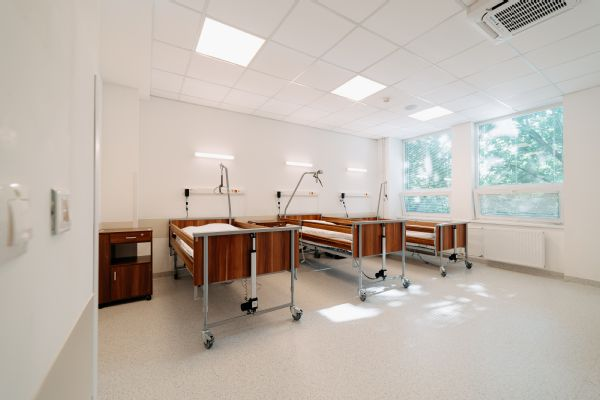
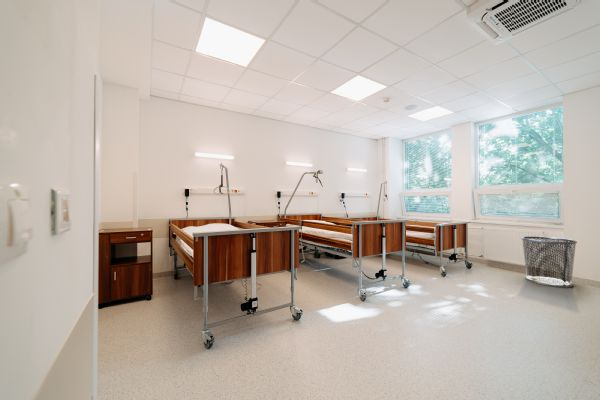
+ waste bin (547, 260)
